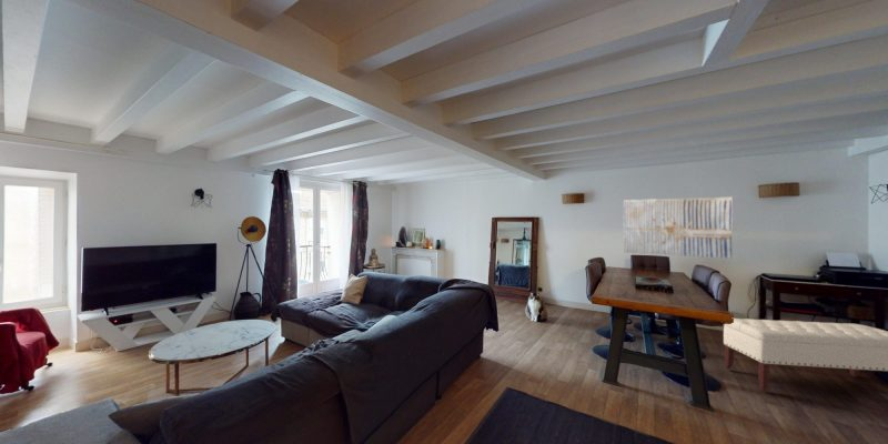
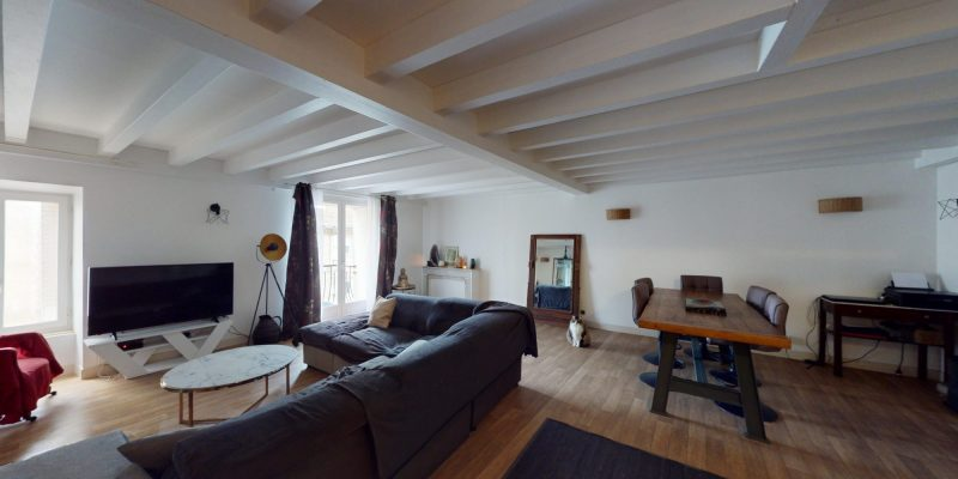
- wall art (673, 226)
- bench (810, 354)
